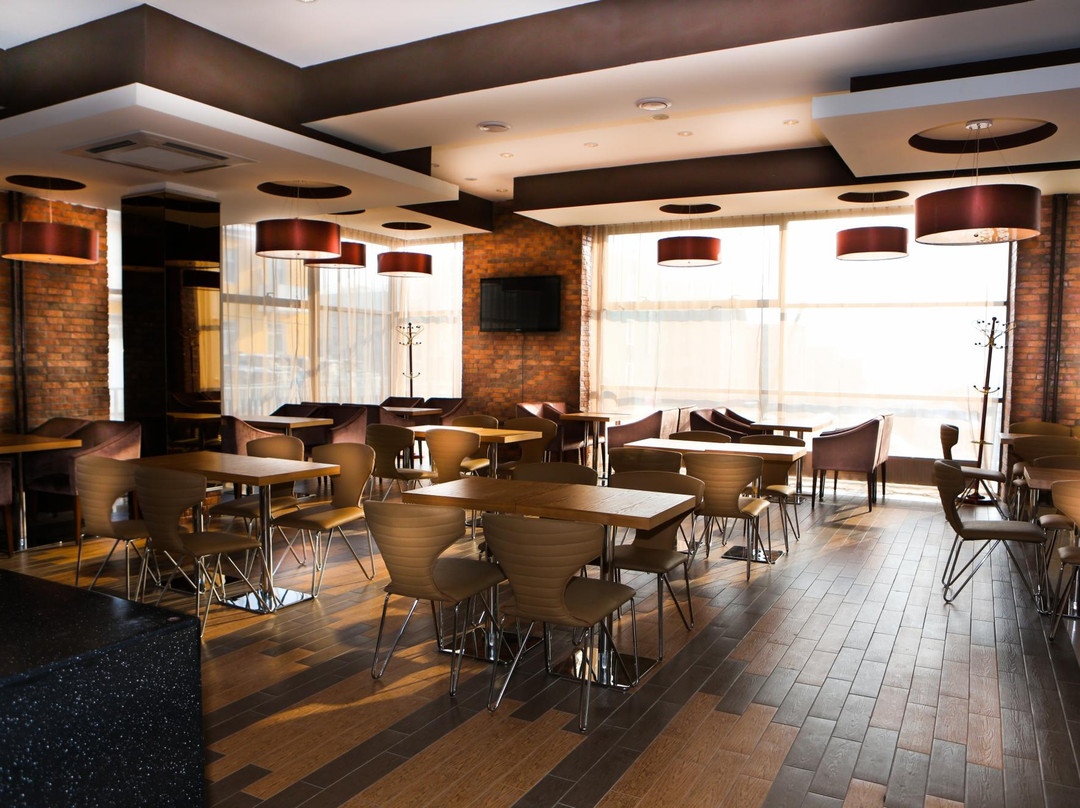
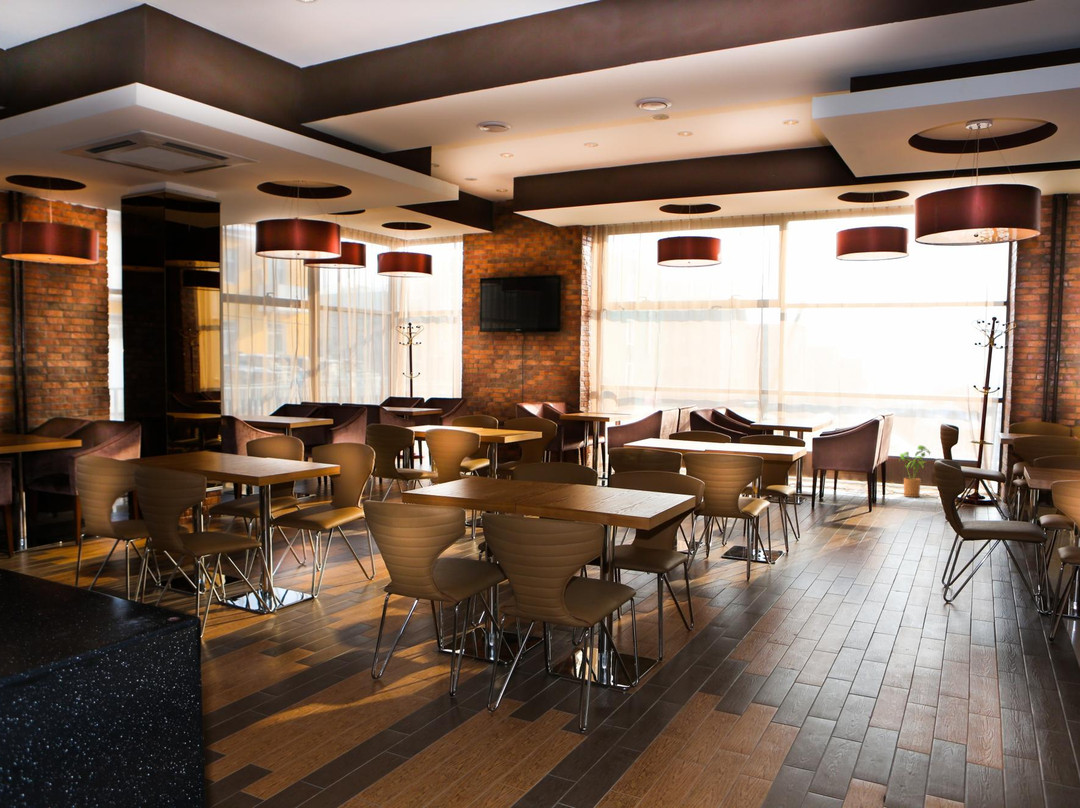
+ house plant (914, 471)
